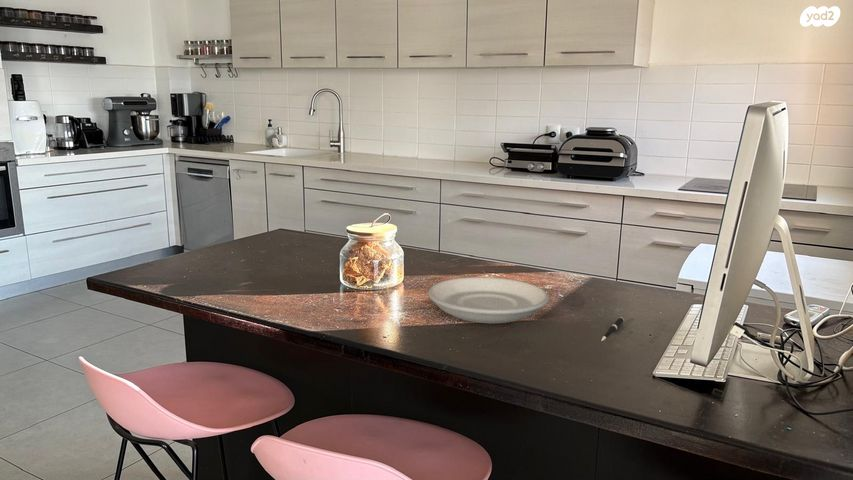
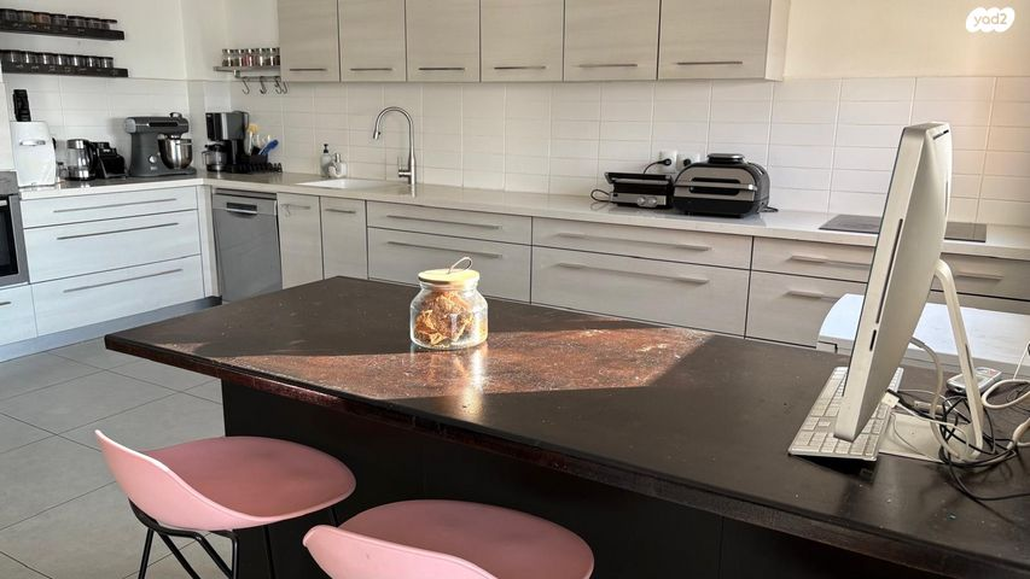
- plate (487, 301)
- pen (611, 329)
